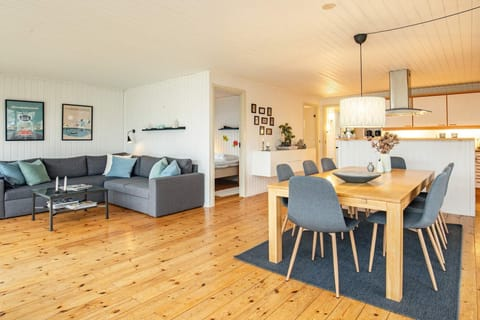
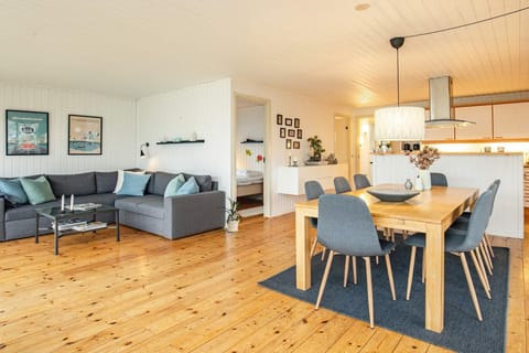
+ house plant (231, 214)
